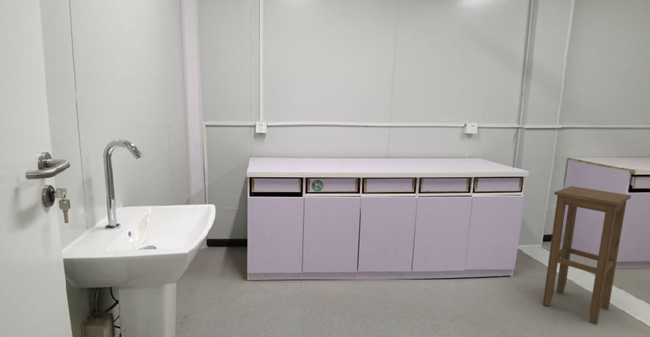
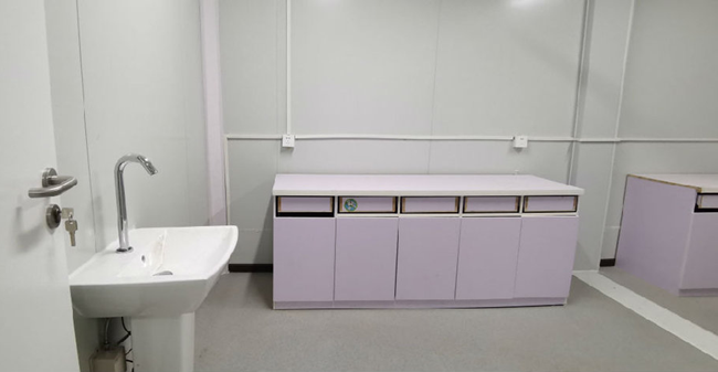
- stool (583, 252)
